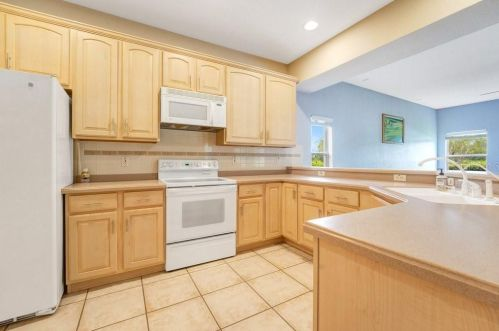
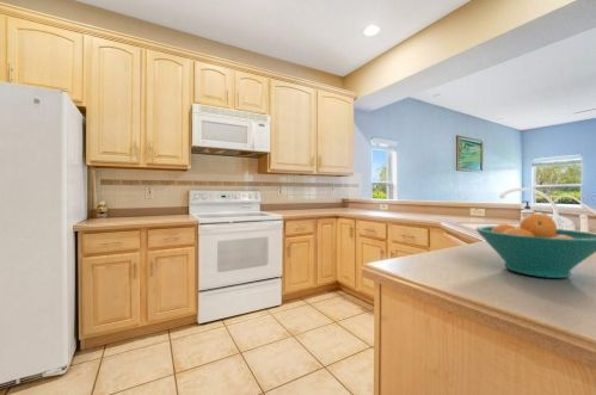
+ fruit bowl (535, 242)
